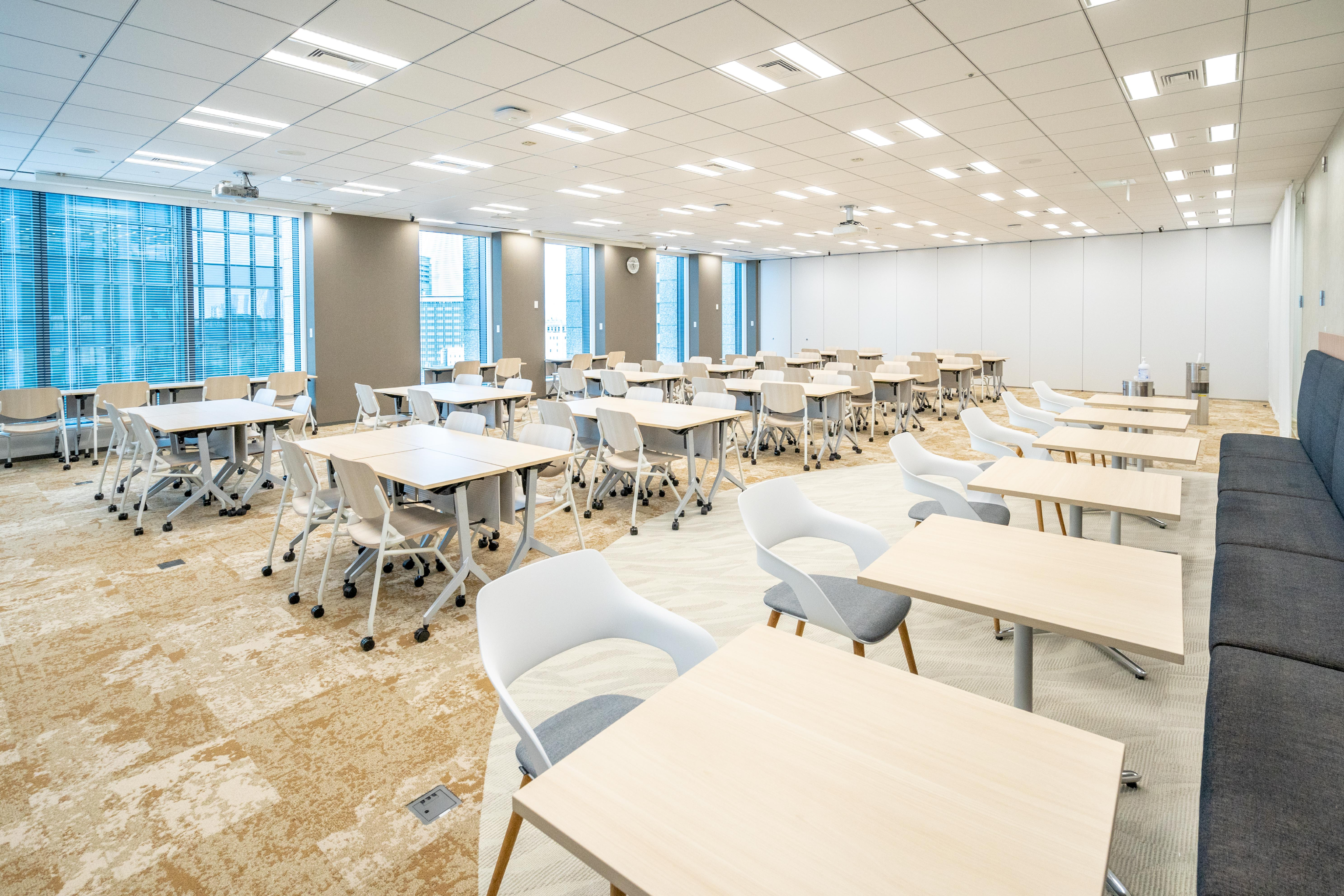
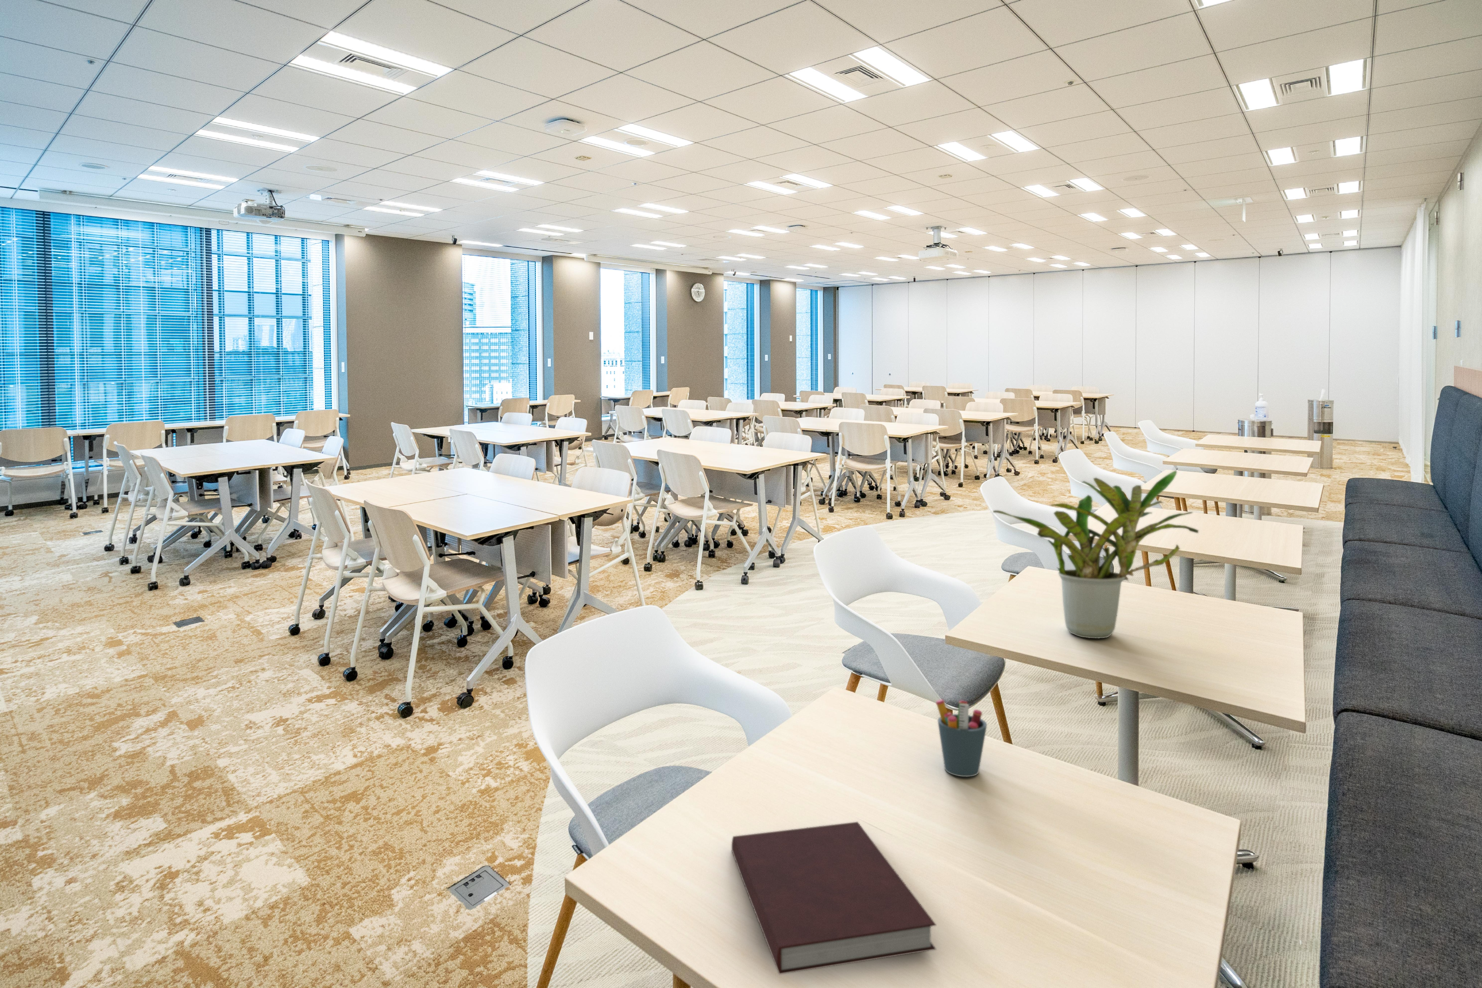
+ potted plant (1108, 554)
+ pen holder (962, 733)
+ notebook (823, 887)
